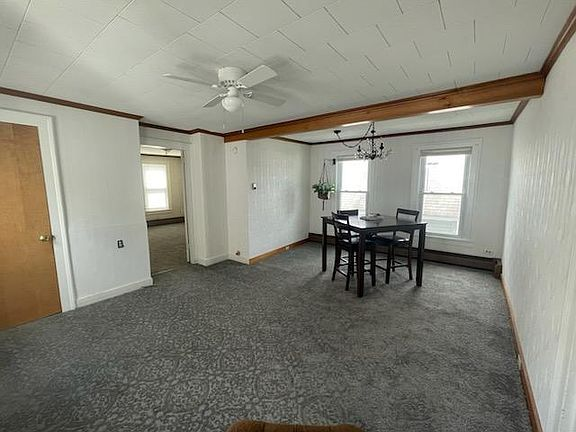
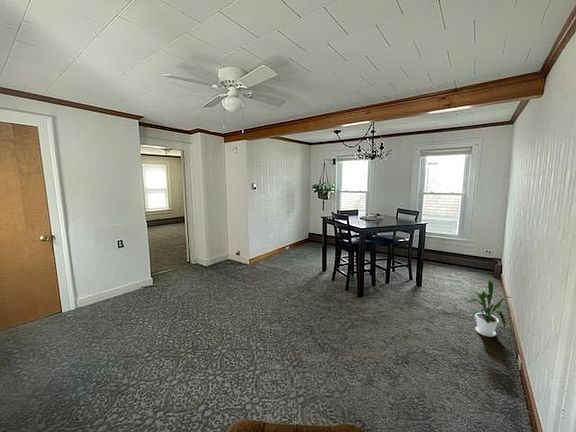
+ house plant (487, 308)
